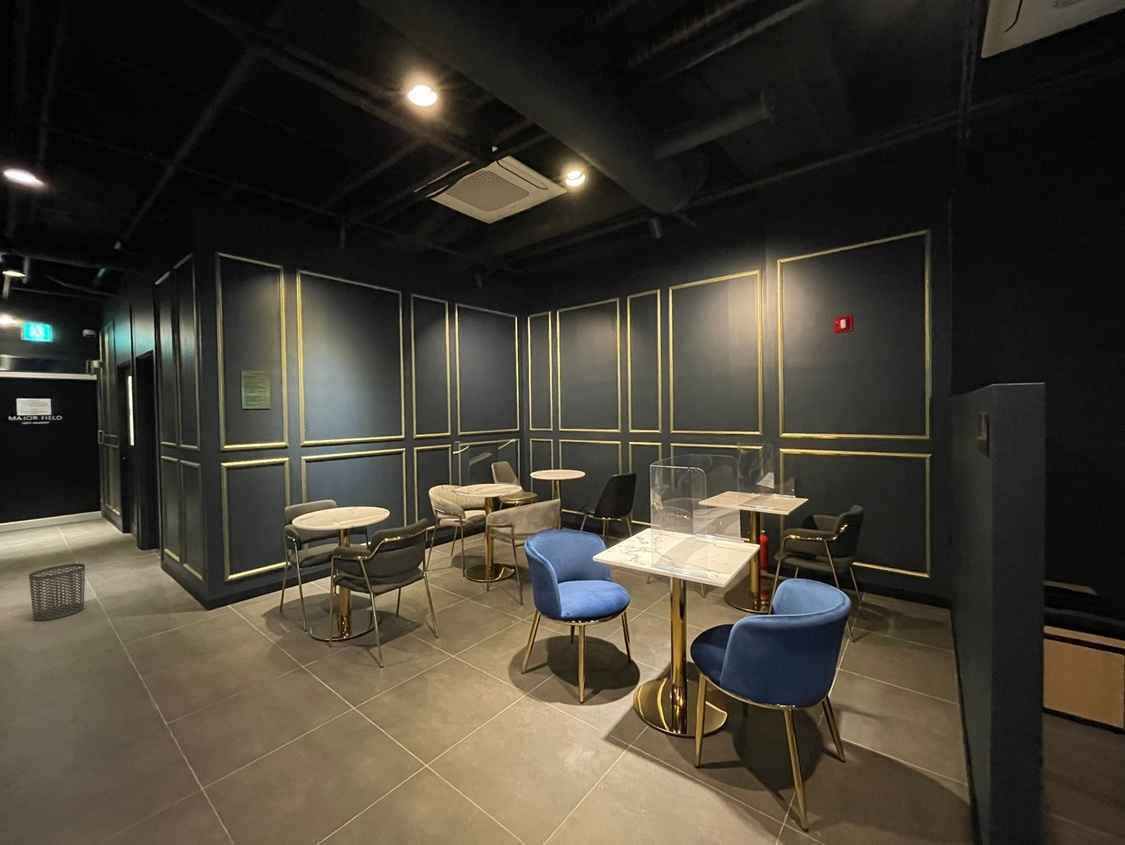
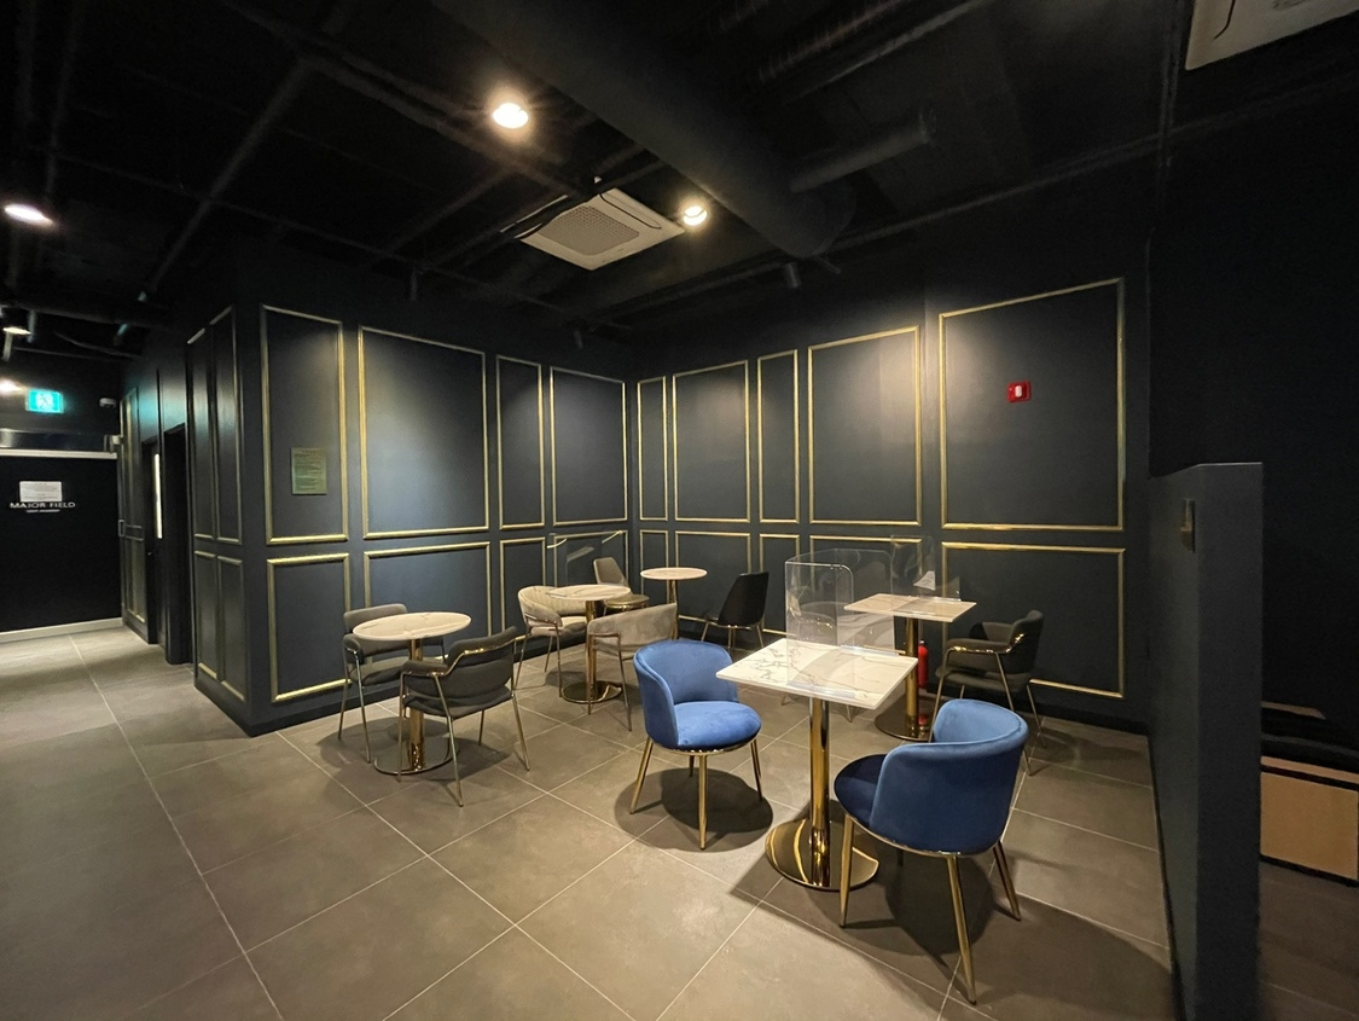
- waste bin (58, 591)
